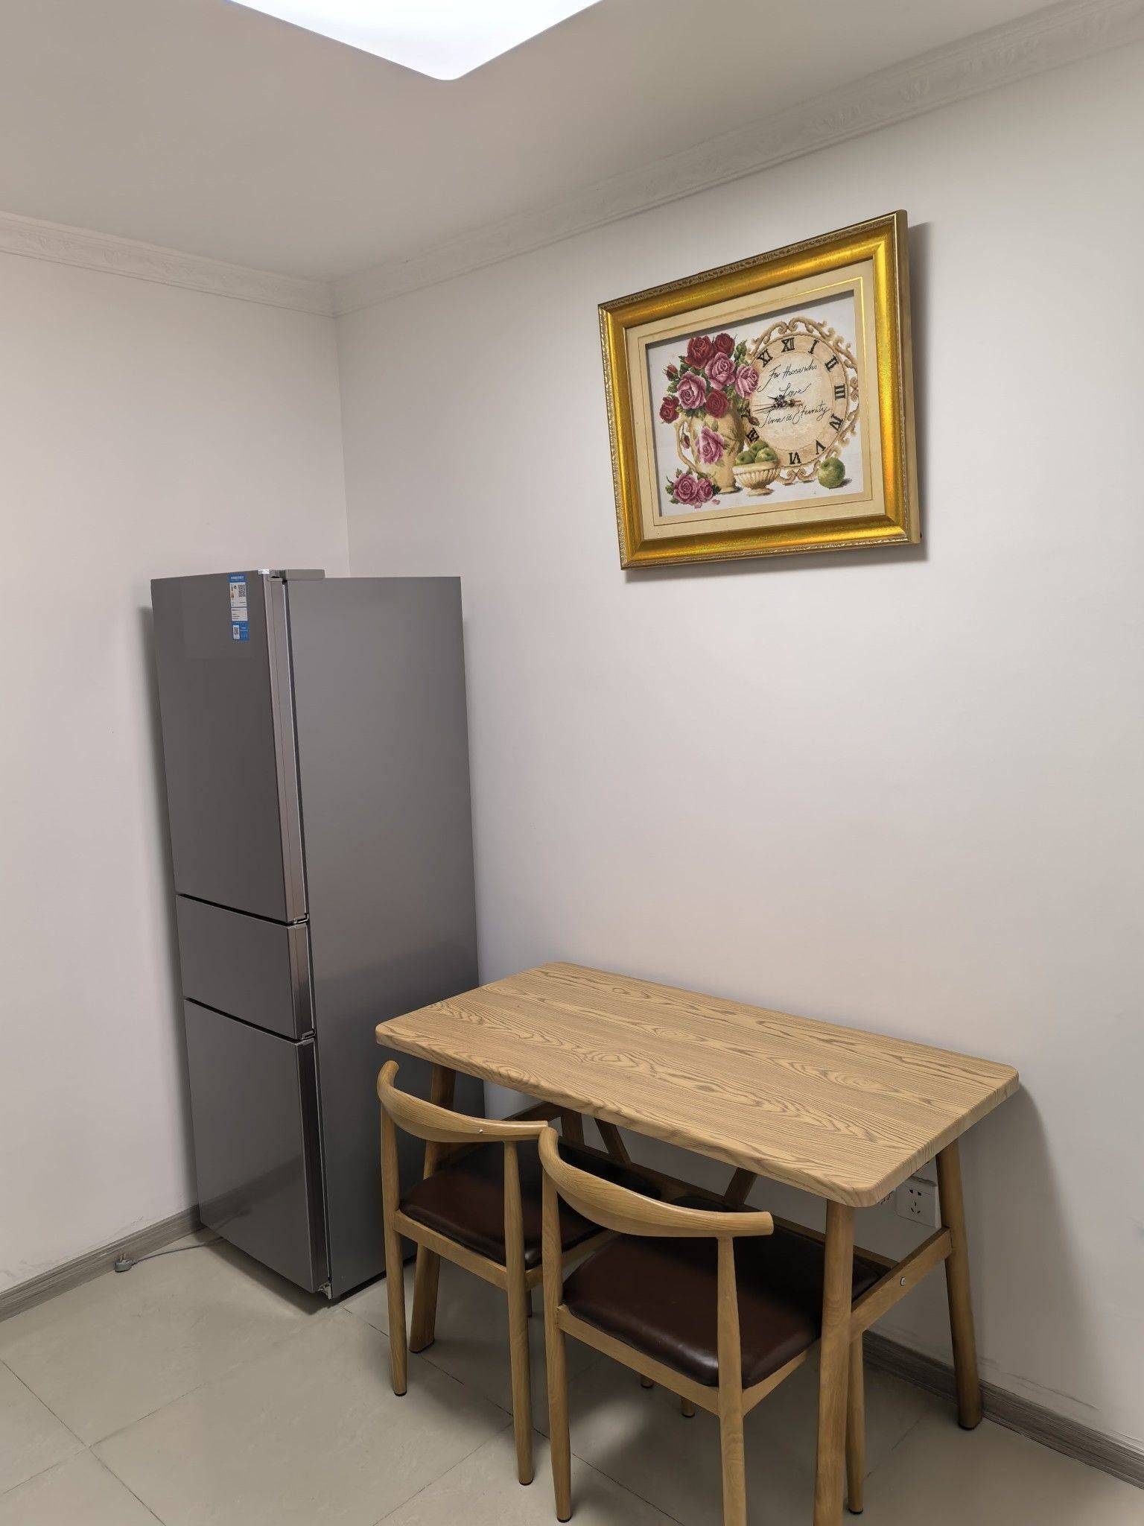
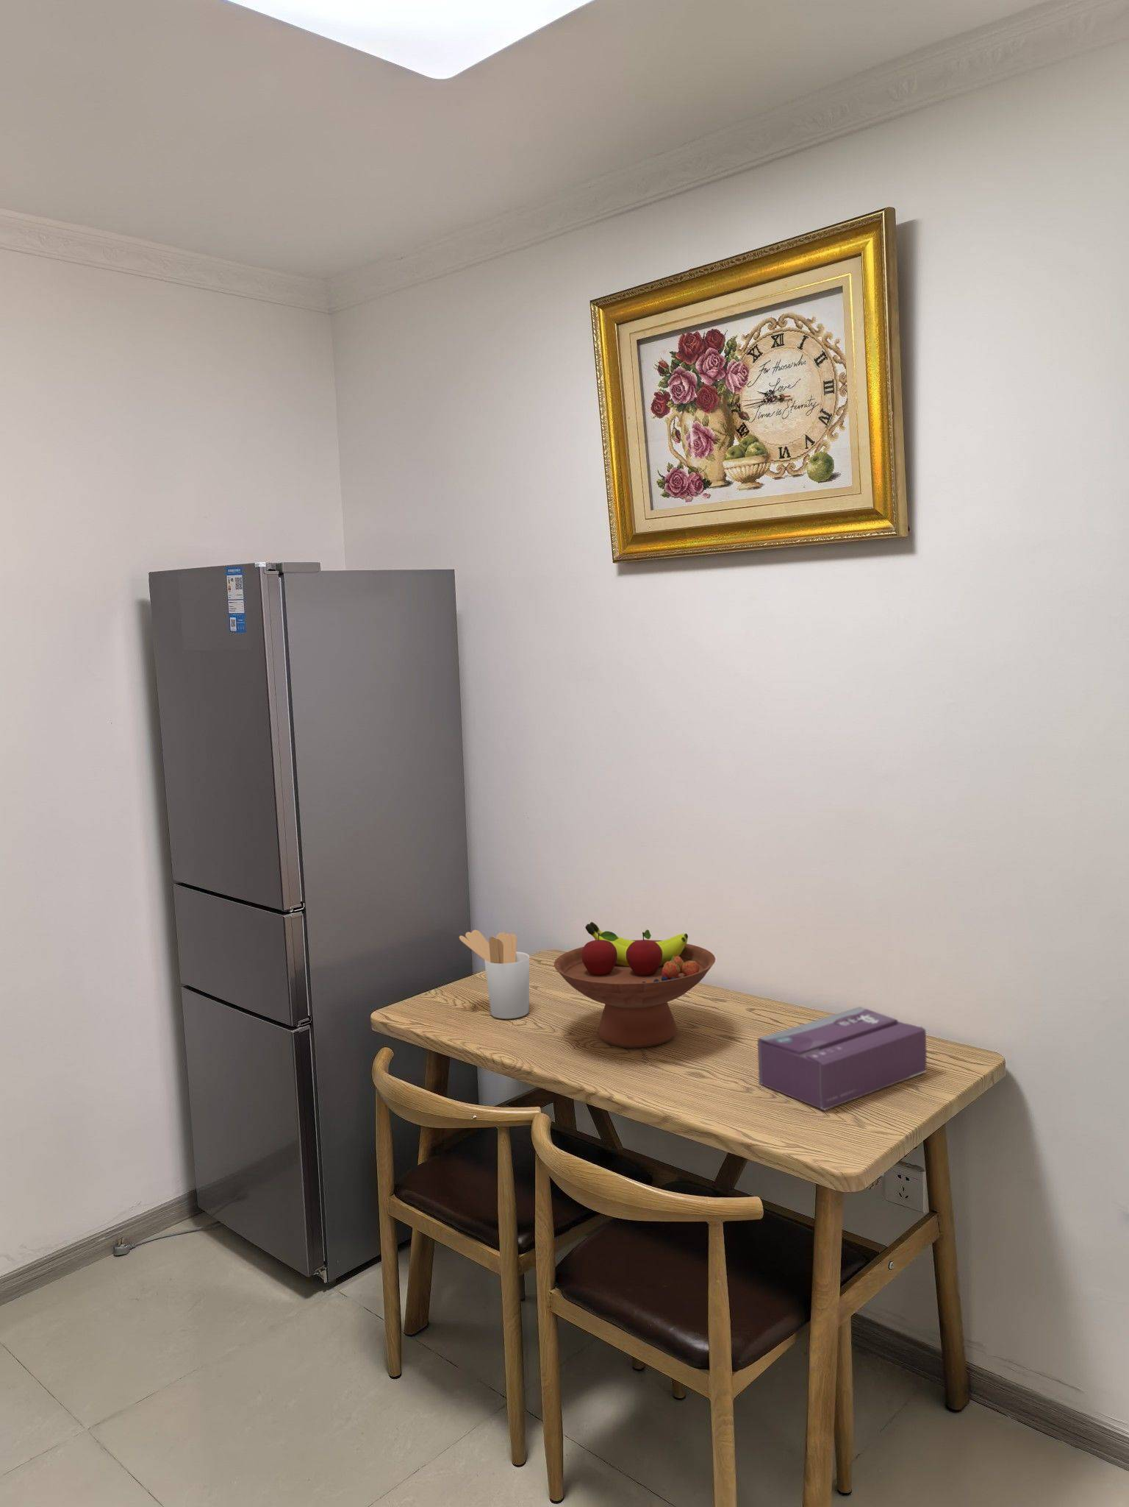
+ tissue box (842, 1055)
+ utensil holder (496, 971)
+ fruit bowl (636, 983)
